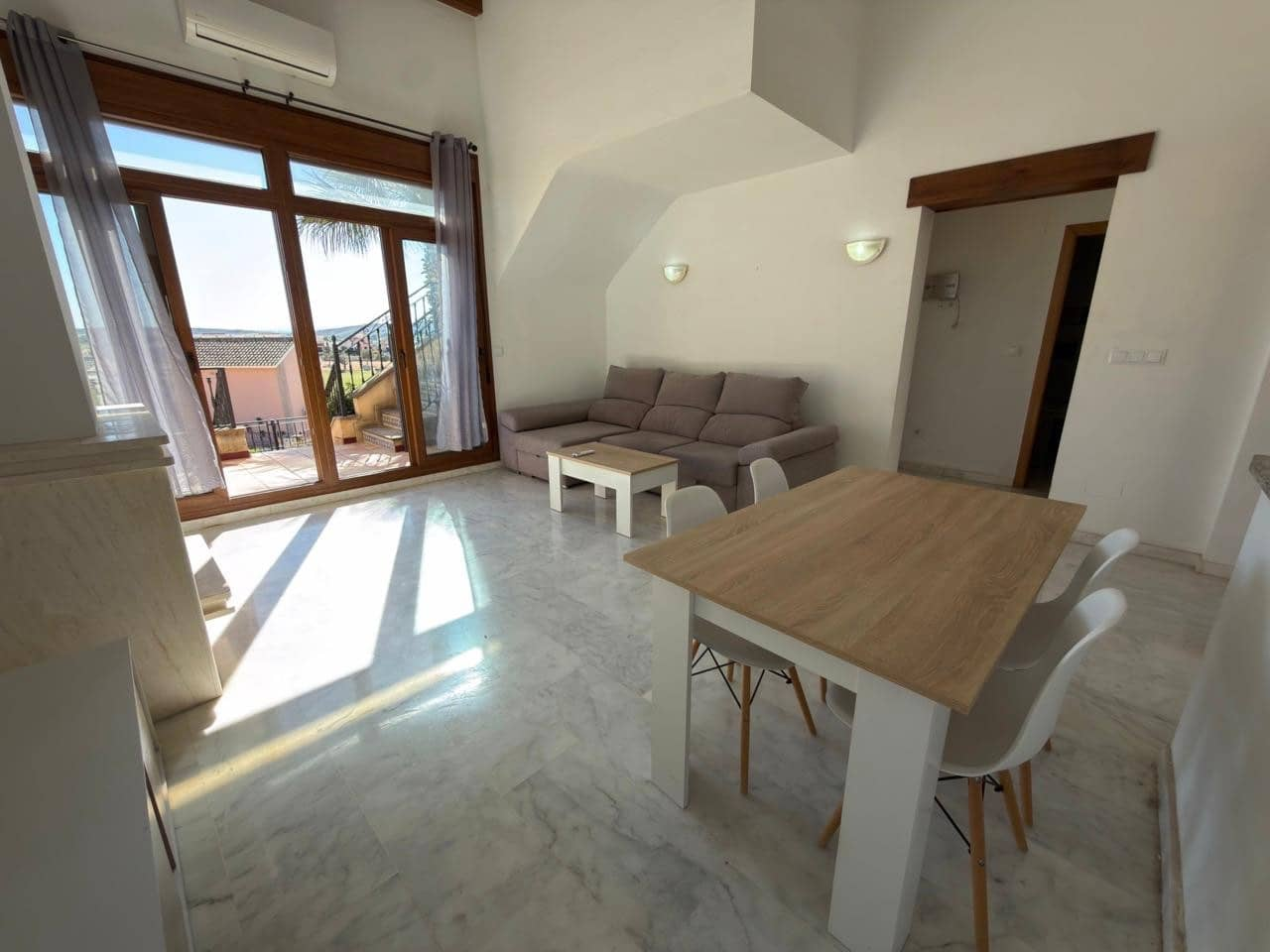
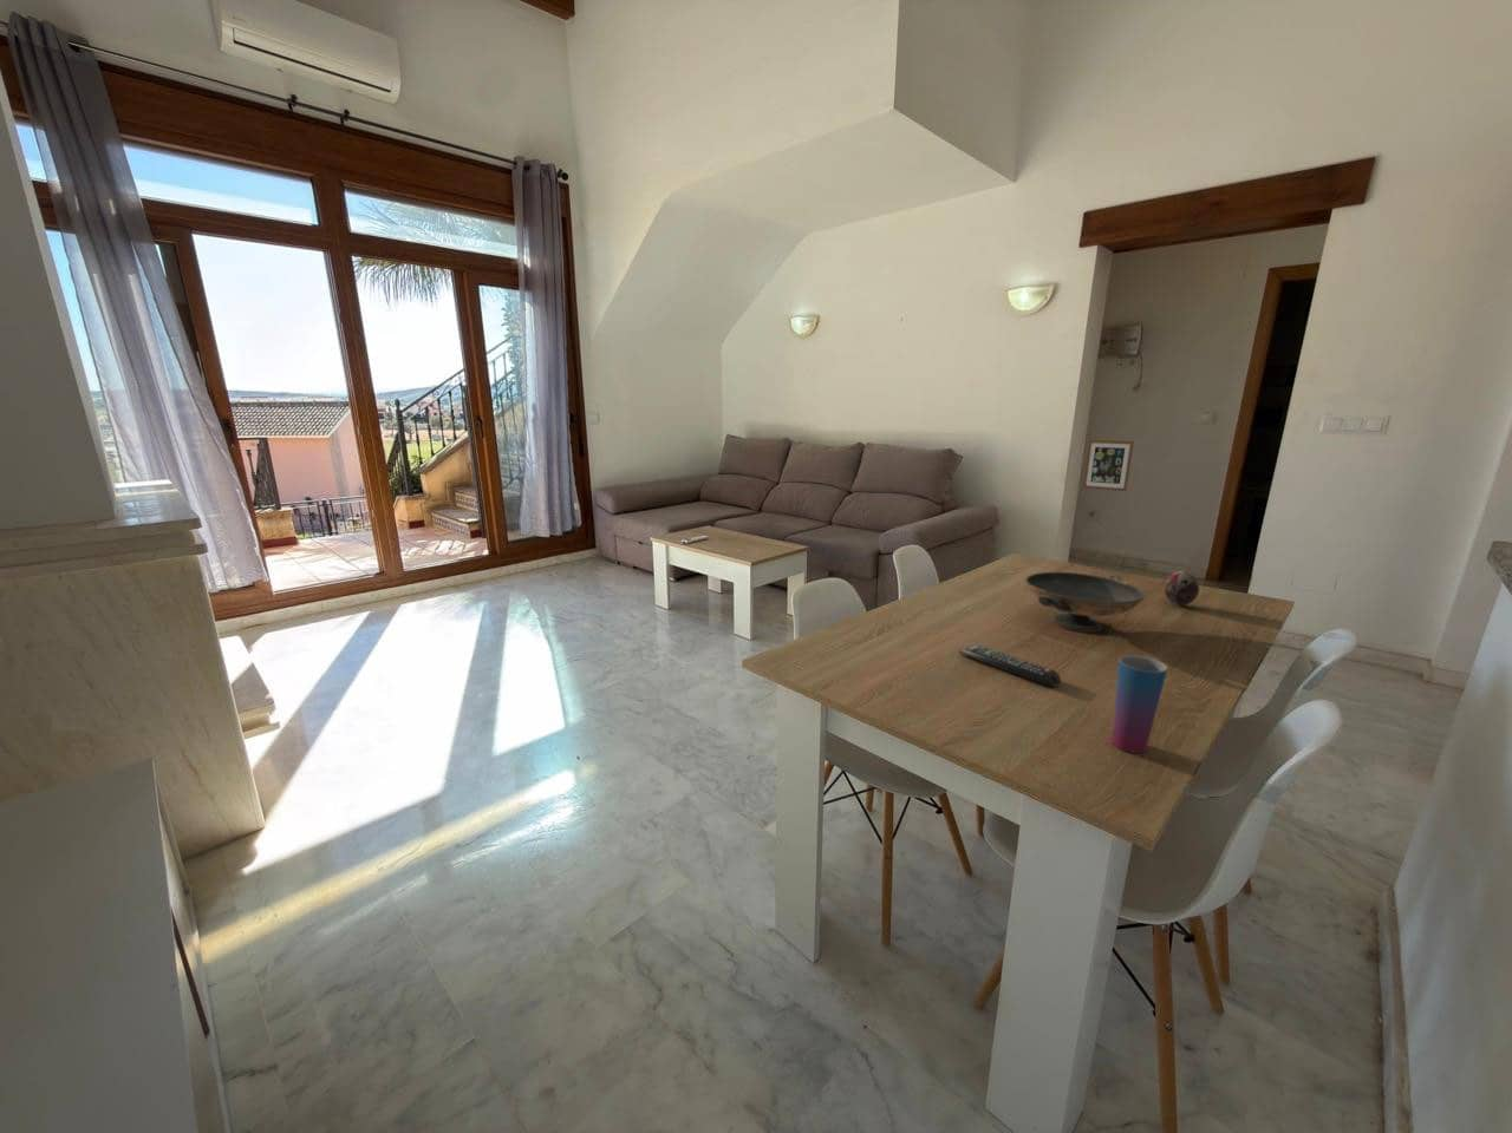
+ wall art (1107, 465)
+ decorative egg (1181, 588)
+ decorative bowl (1080, 605)
+ remote control (1006, 663)
+ cup (1135, 705)
